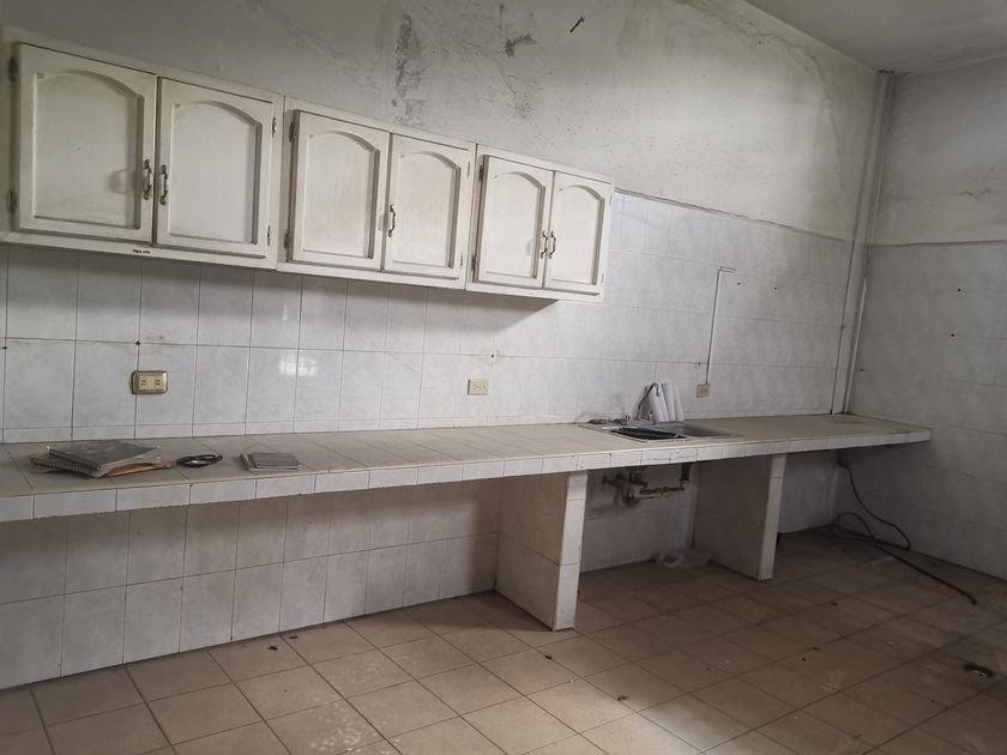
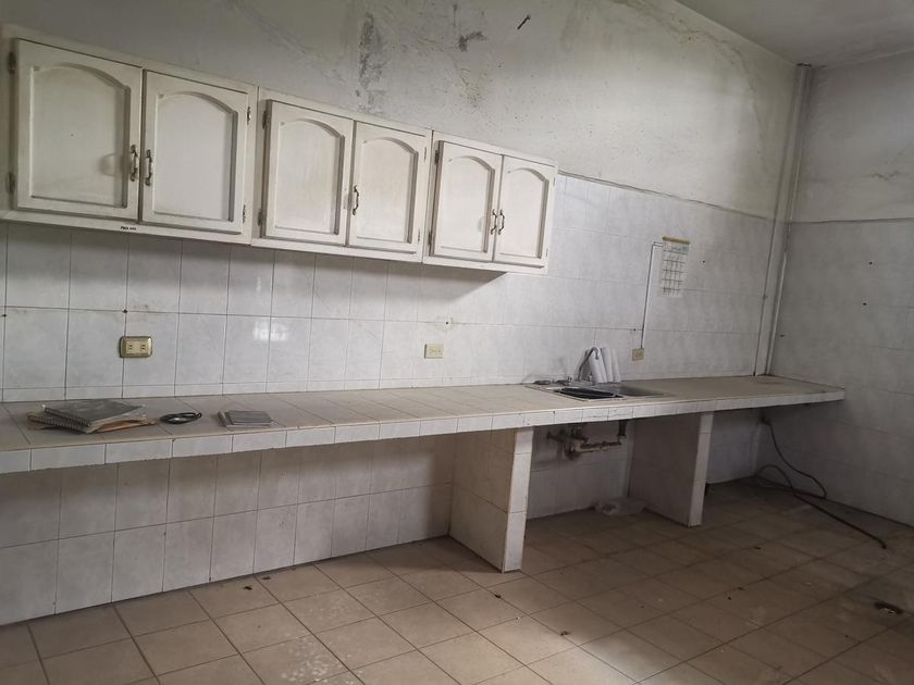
+ calendar (674, 261)
